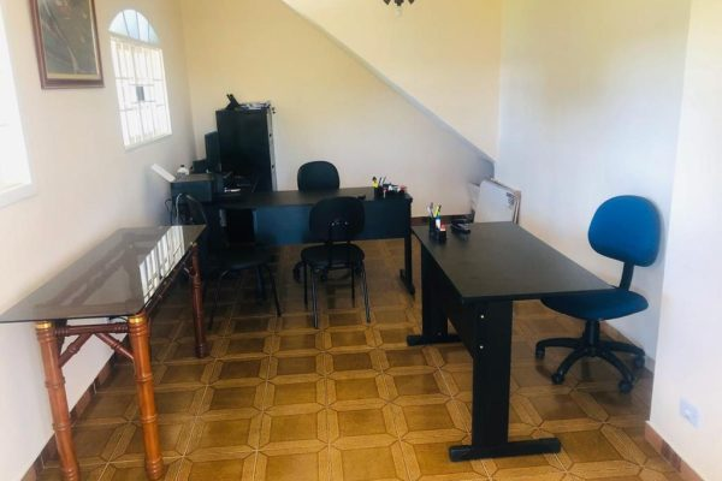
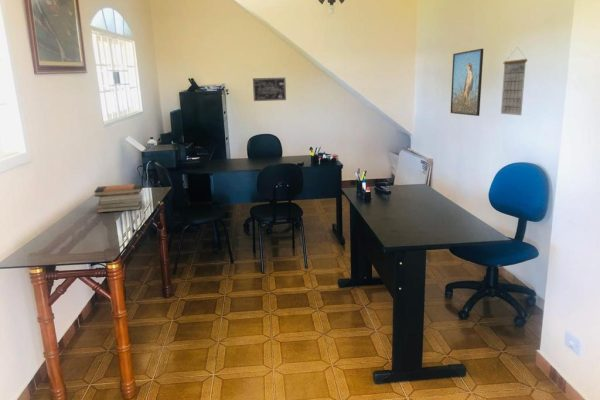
+ wall art (269, 89)
+ calendar (513, 81)
+ book stack (120, 197)
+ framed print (465, 83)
